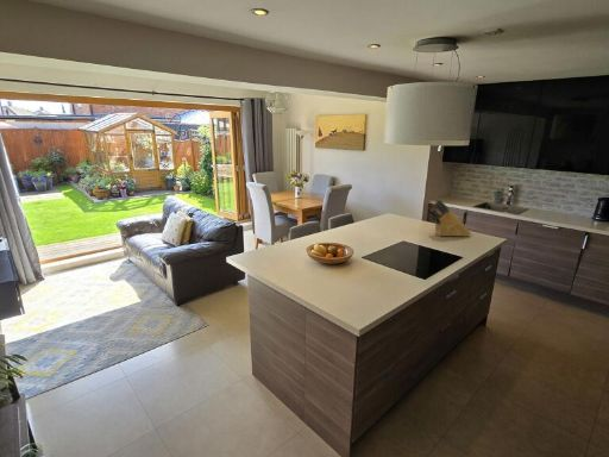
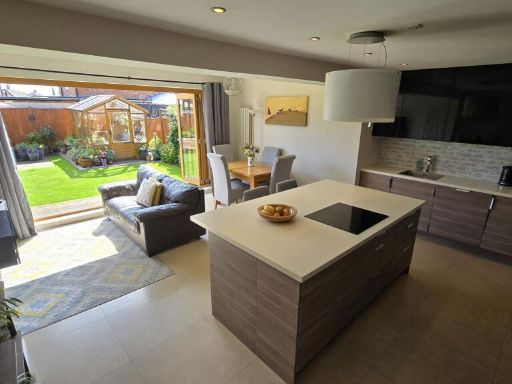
- knife block (448, 217)
